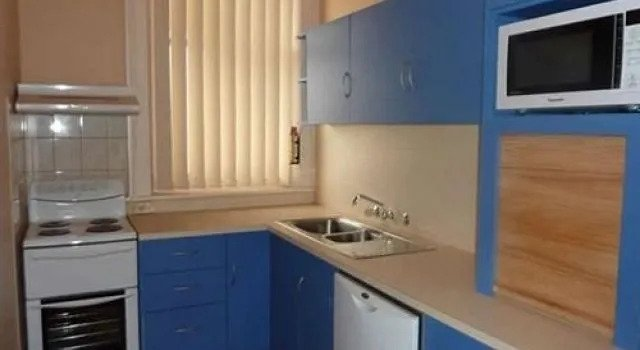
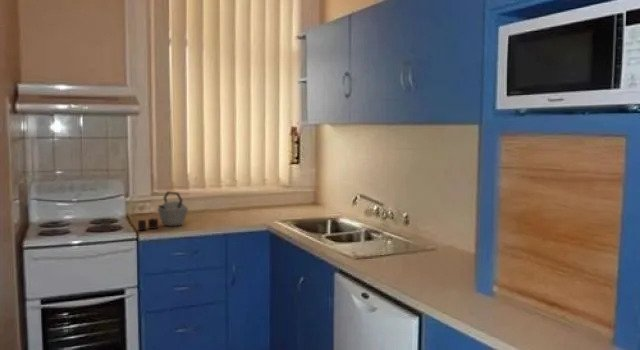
+ kettle (161, 210)
